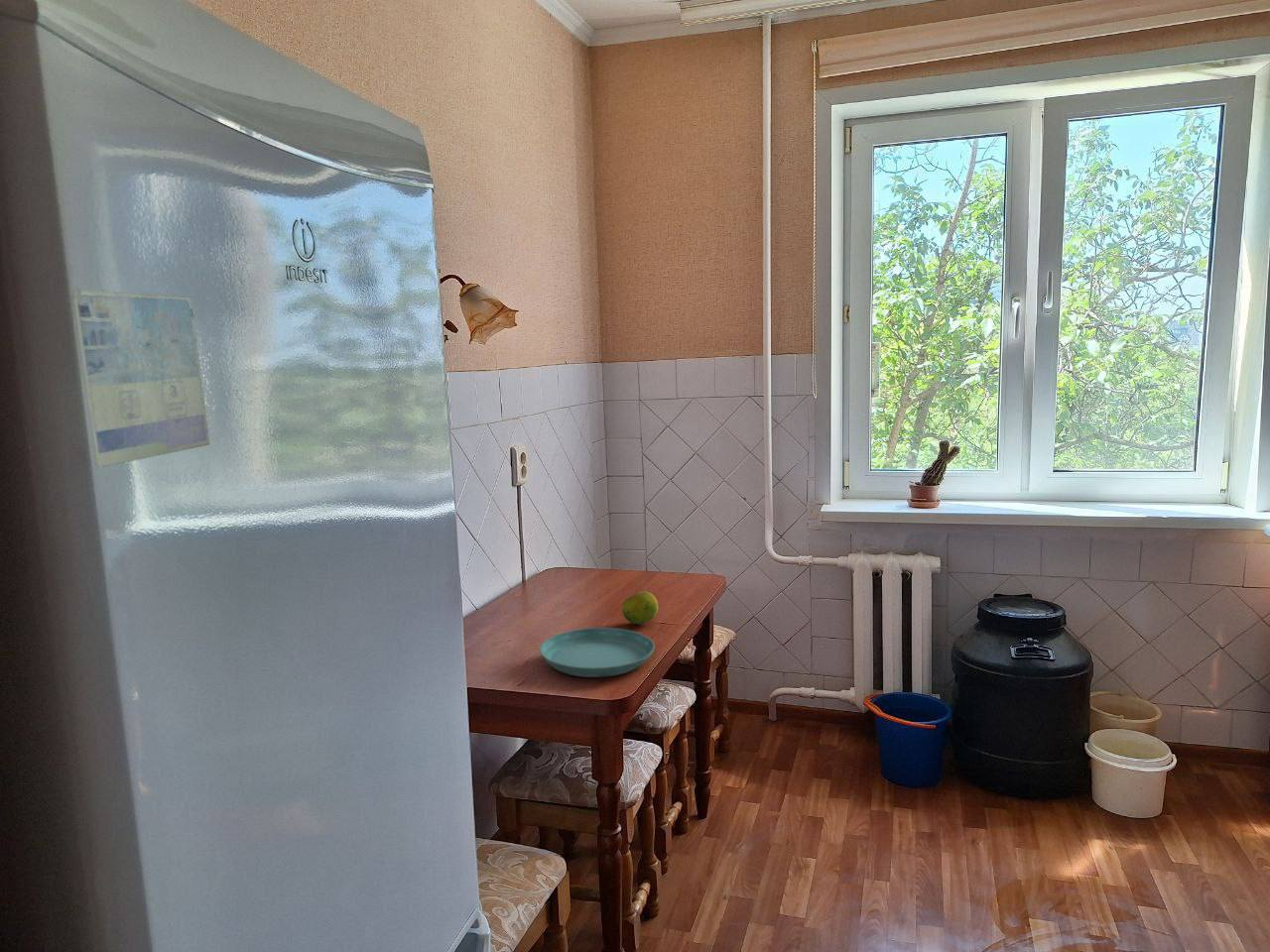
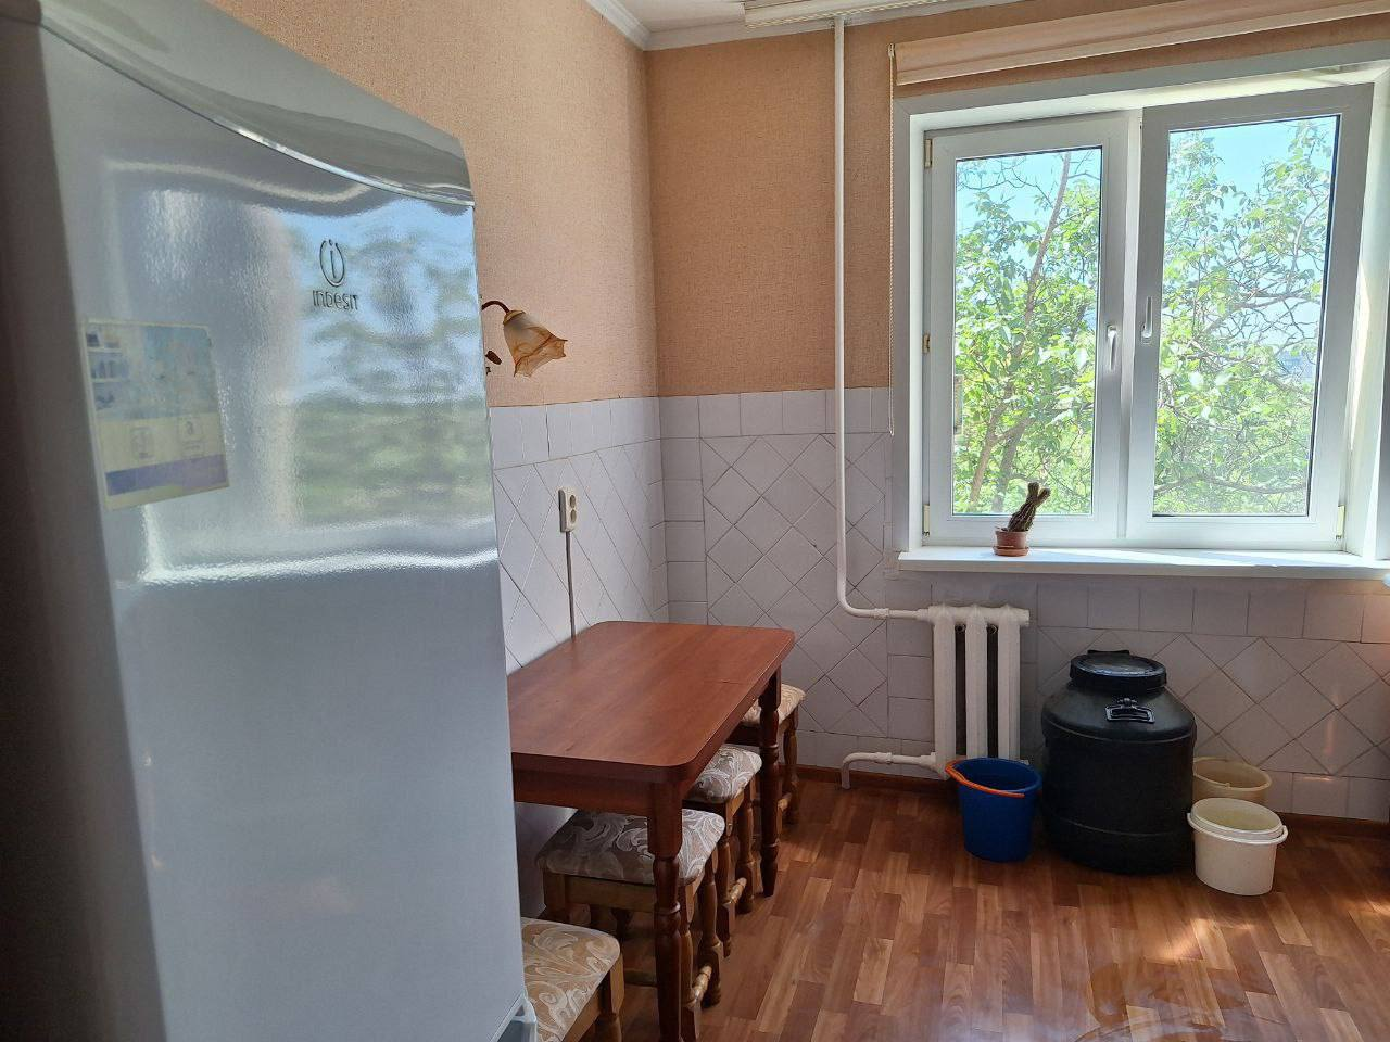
- saucer (597, 653)
- fruit (640, 607)
